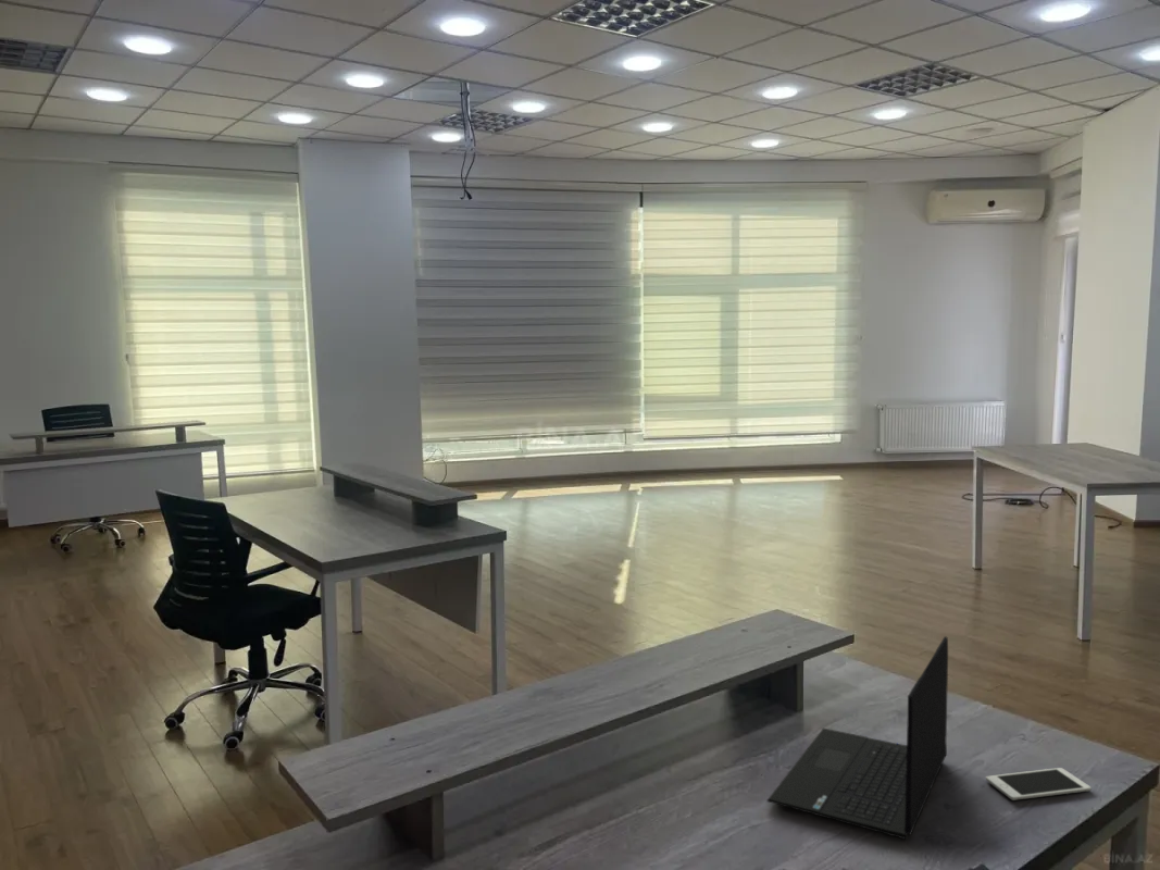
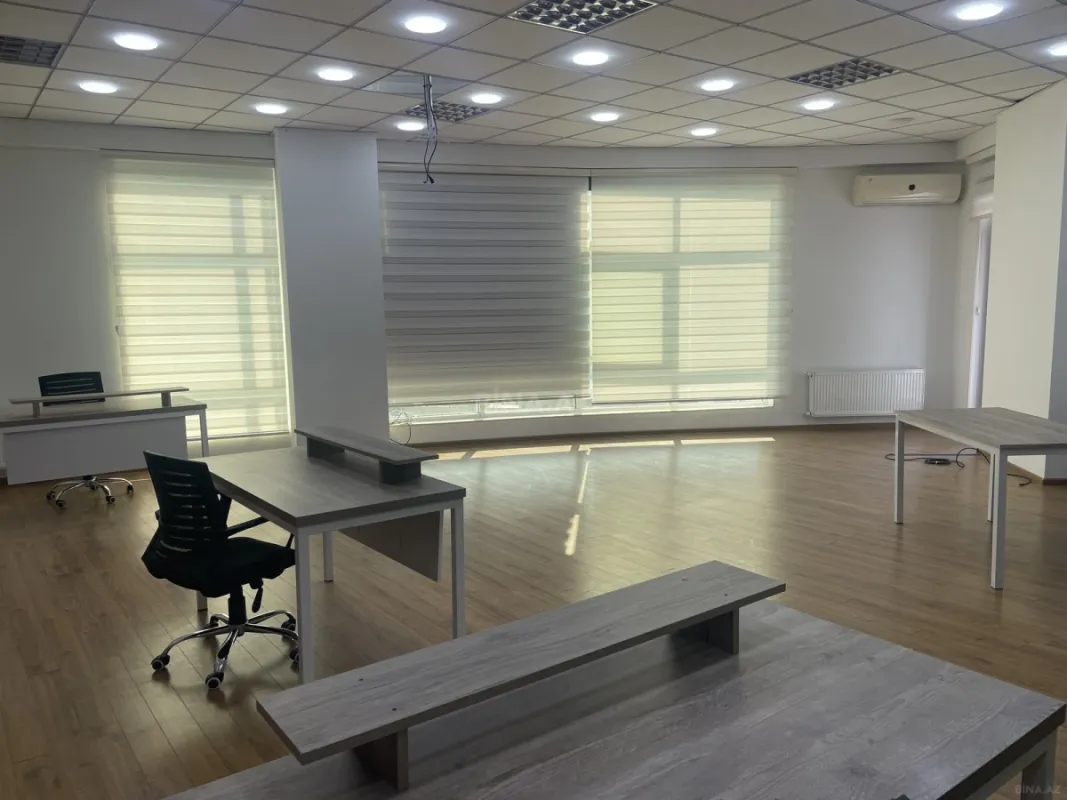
- cell phone (1037, 783)
- laptop (859, 735)
